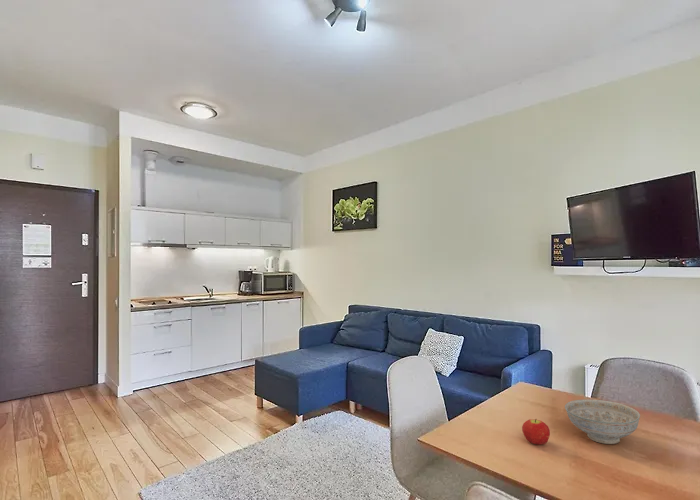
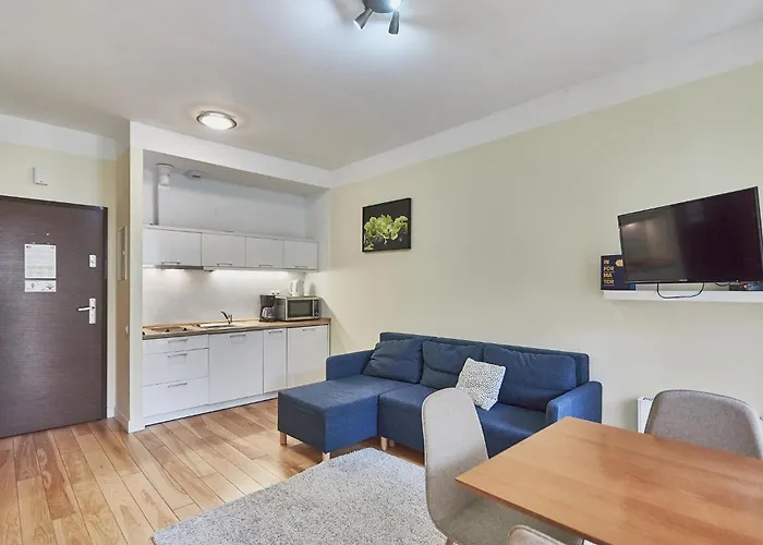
- decorative bowl (601, 423)
- fruit (535, 430)
